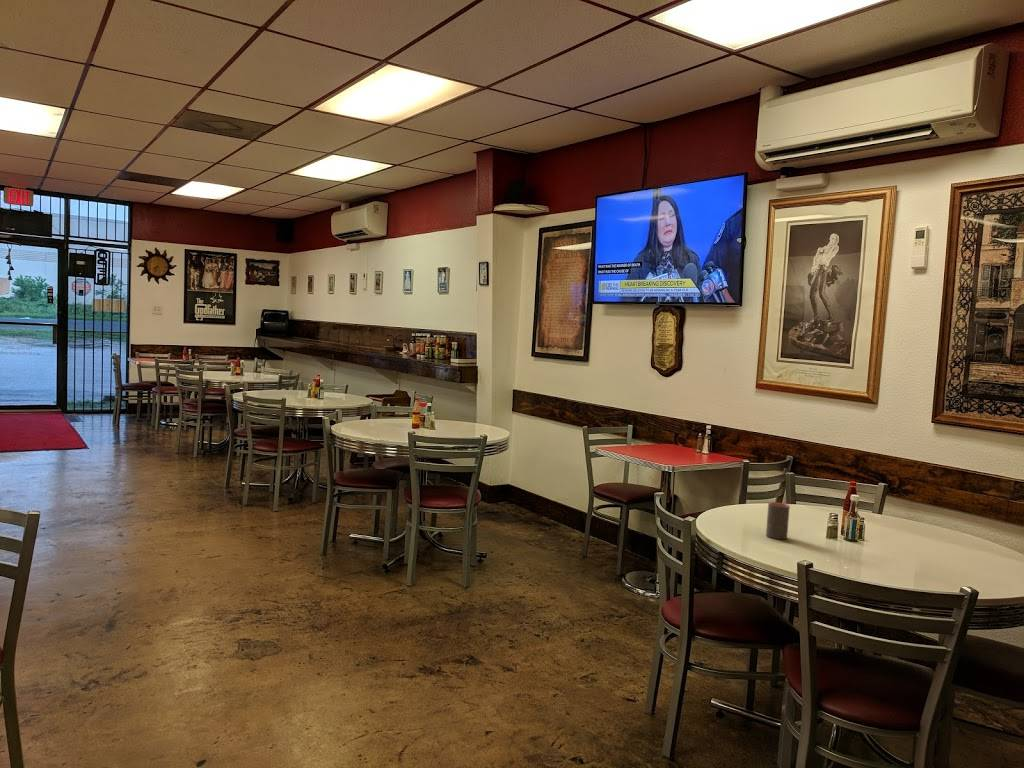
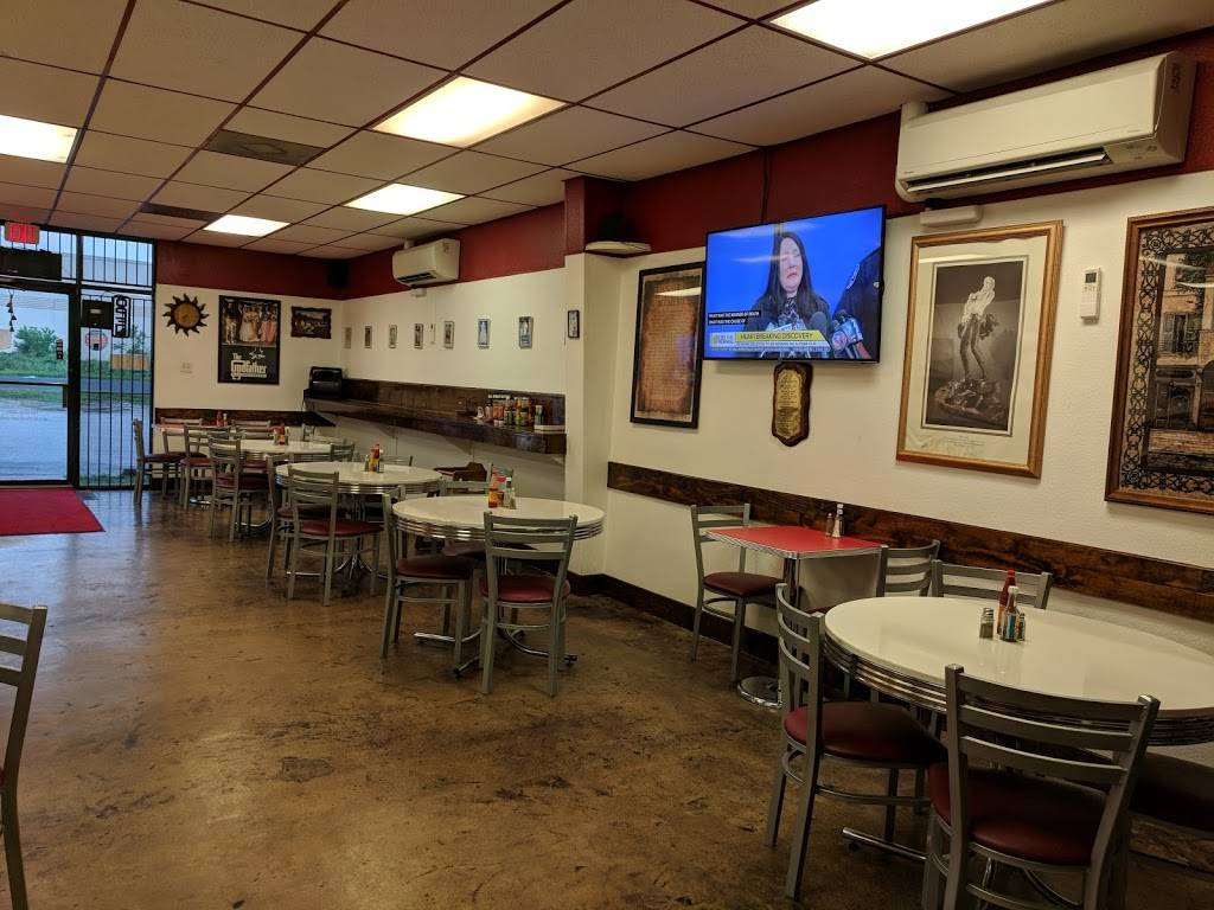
- cup (777, 520)
